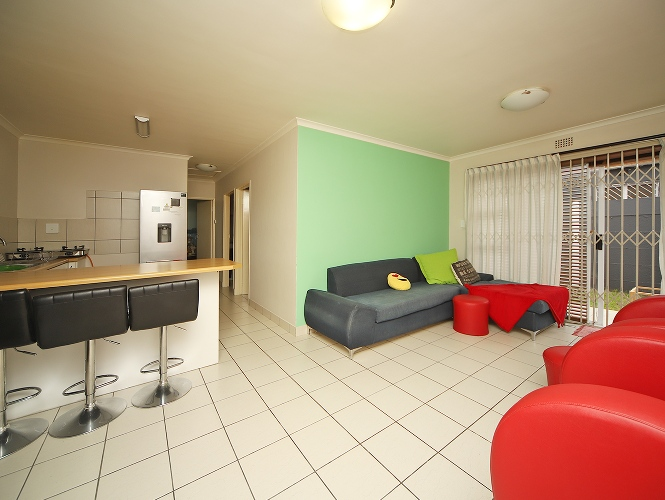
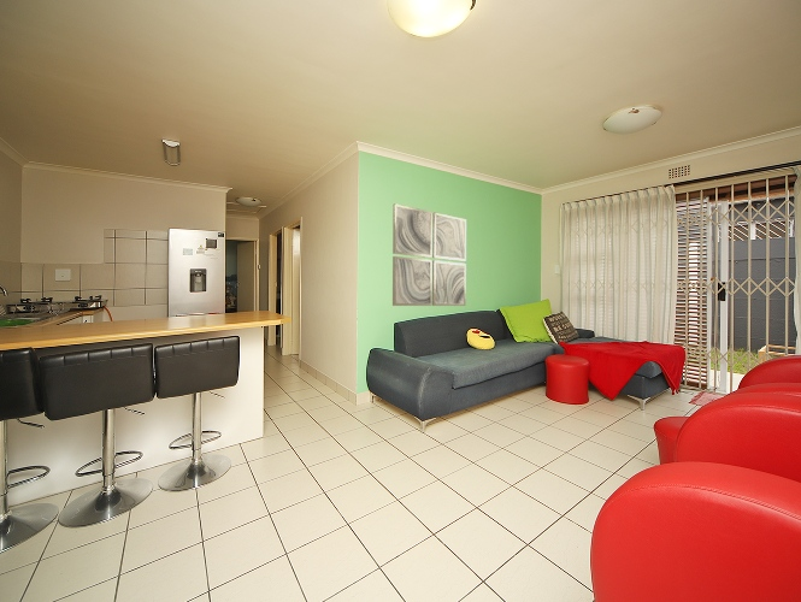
+ wall art (431, 260)
